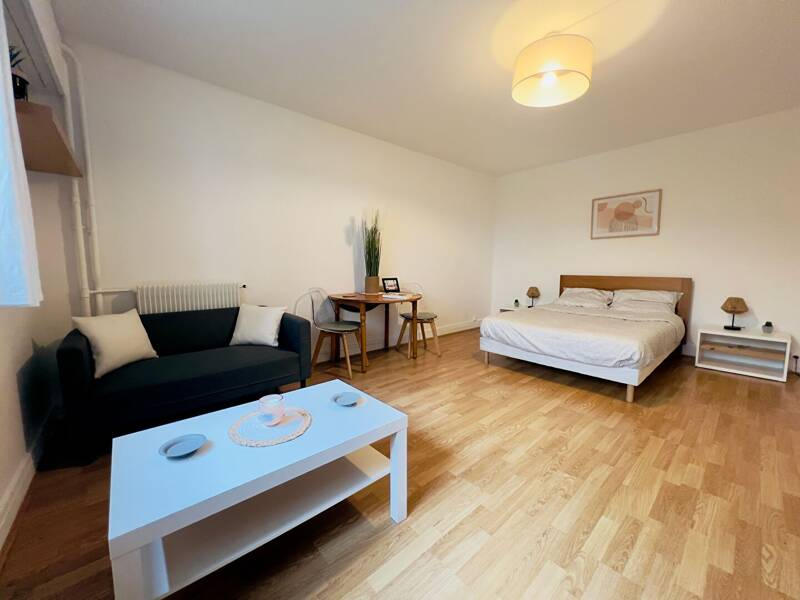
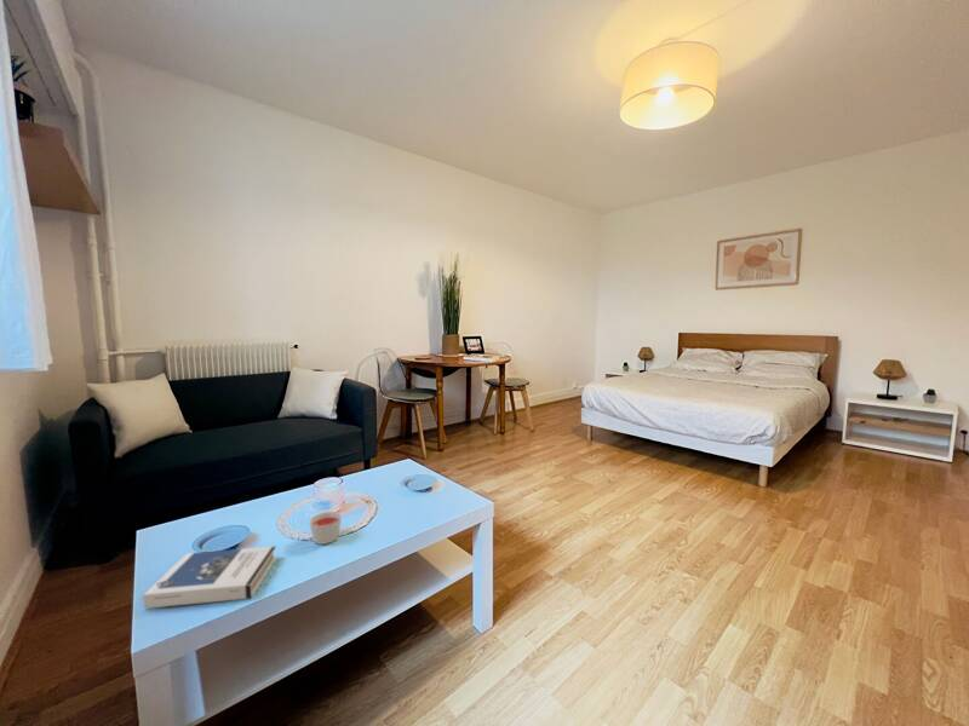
+ candle (326, 528)
+ hardback book (217, 574)
